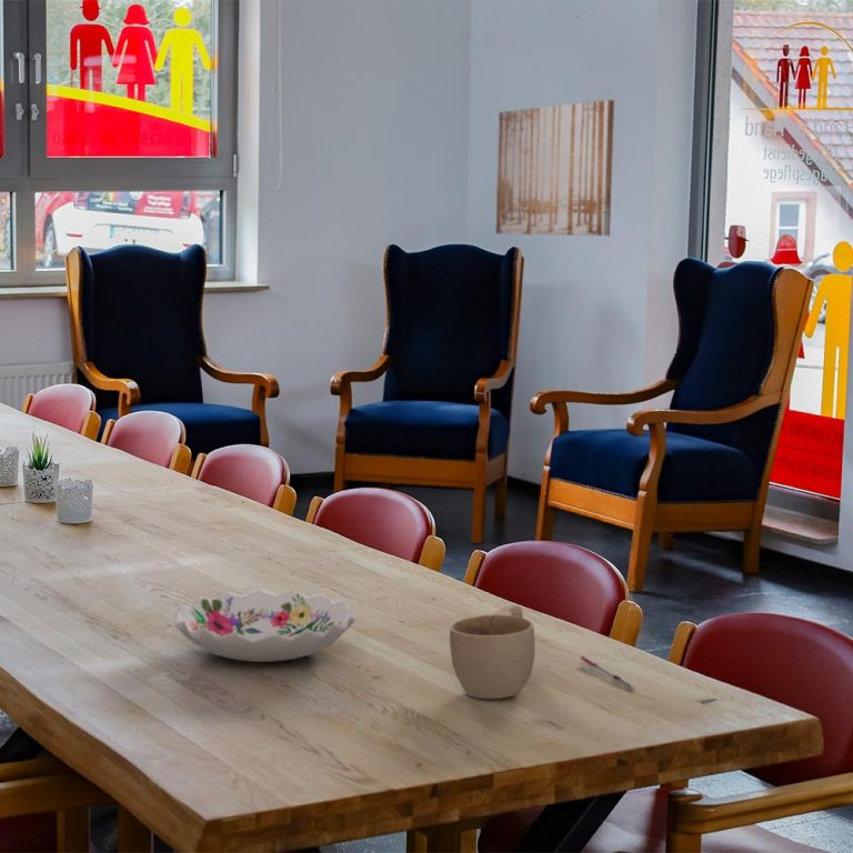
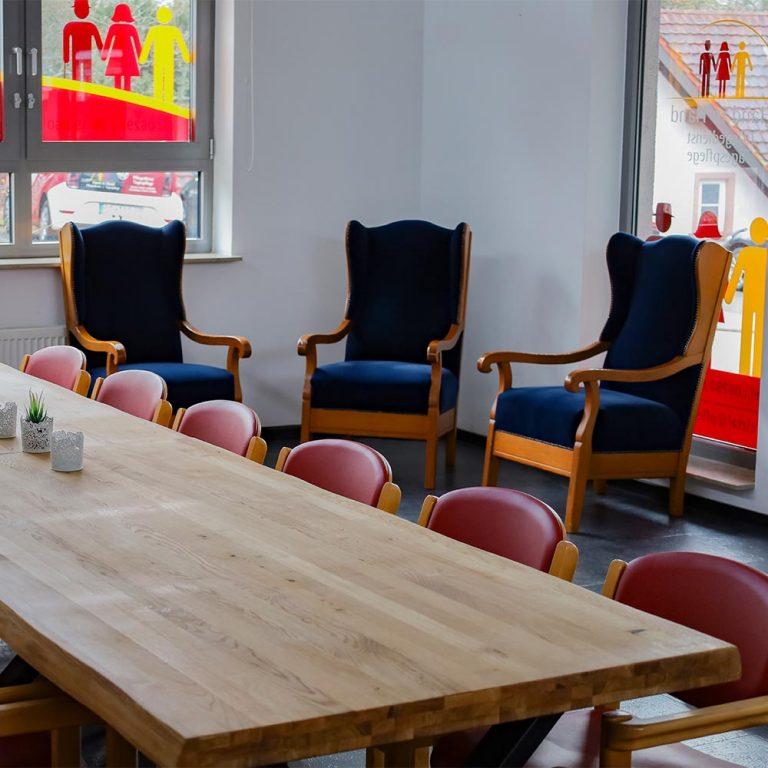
- cup (500, 652)
- pen (606, 671)
- wall art (551, 170)
- decorative bowl (264, 630)
